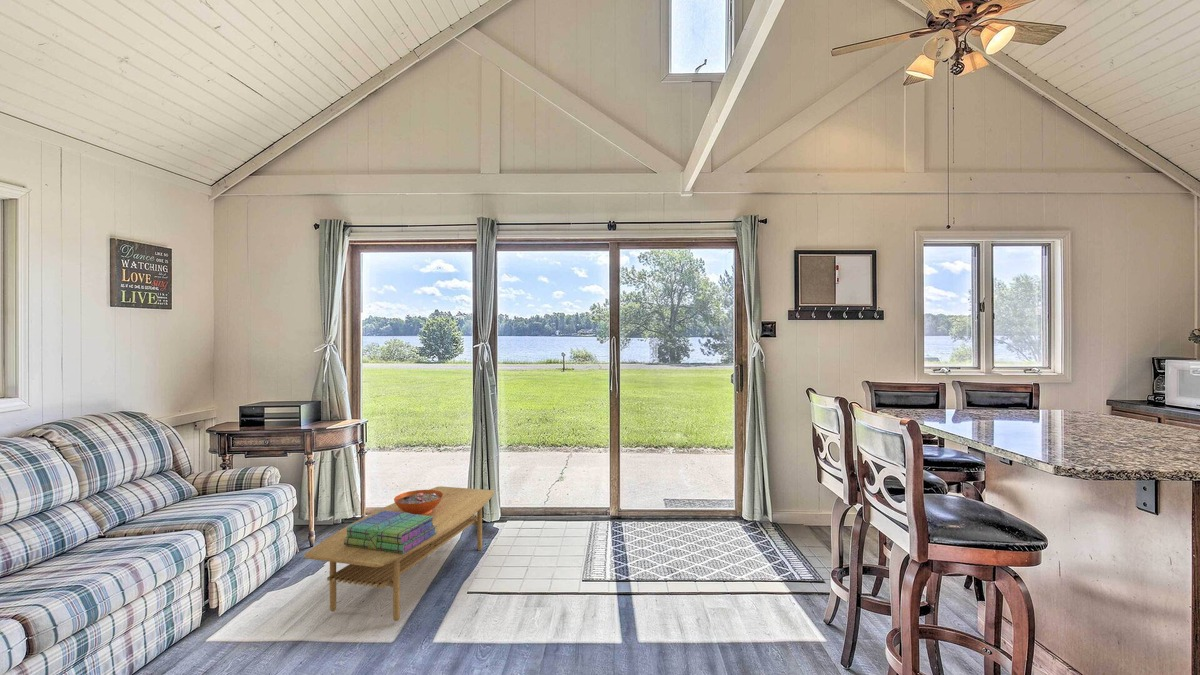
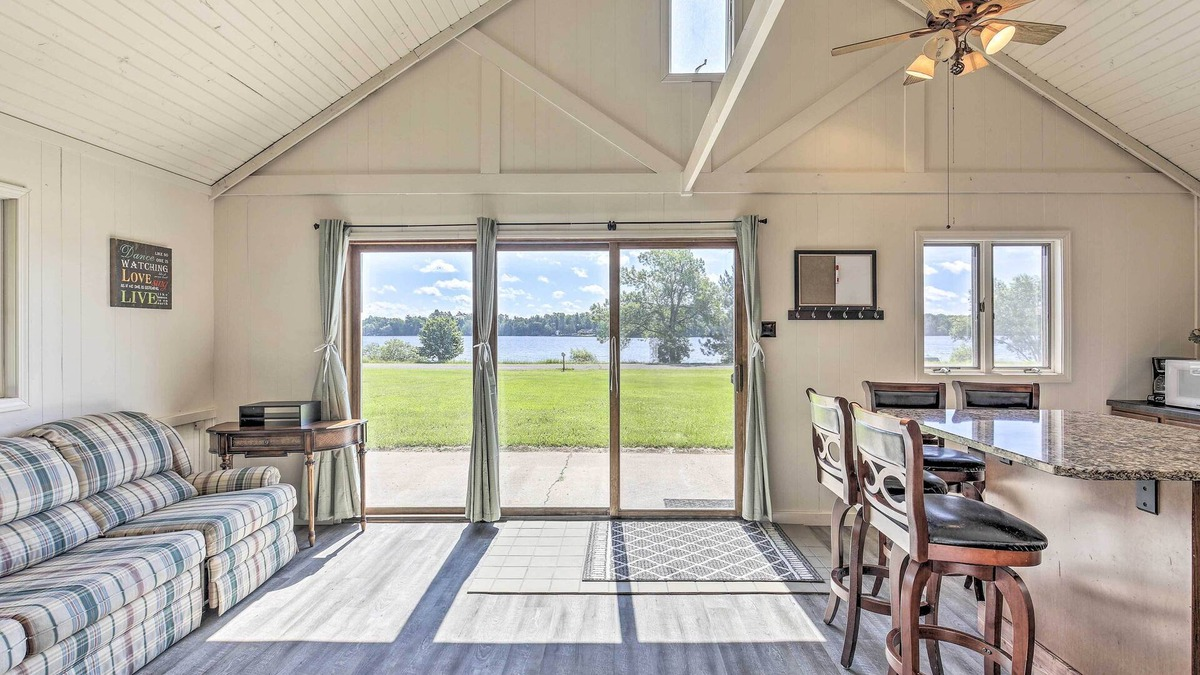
- stack of books (391, 530)
- decorative bowl (418, 503)
- coffee table (415, 547)
